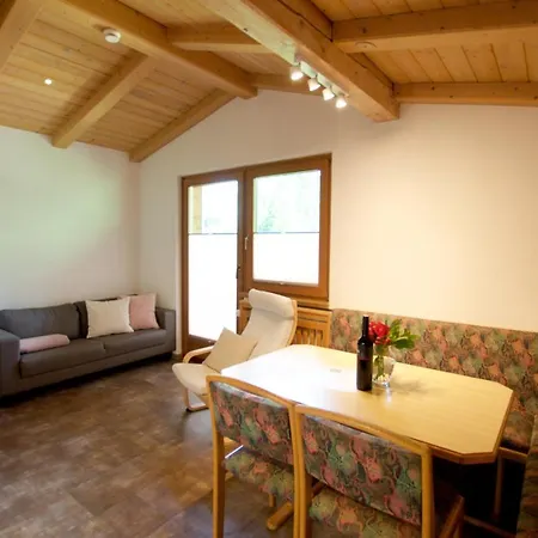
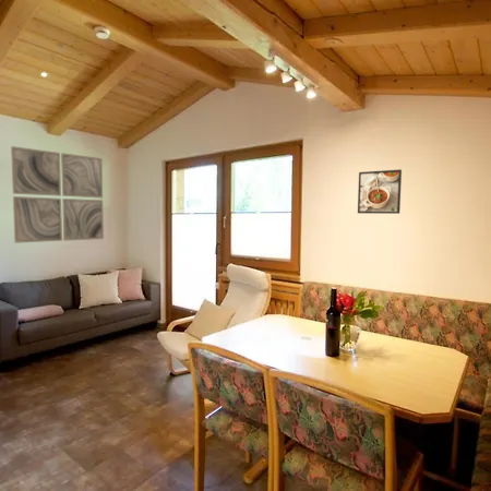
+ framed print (379, 192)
+ wall art (62, 195)
